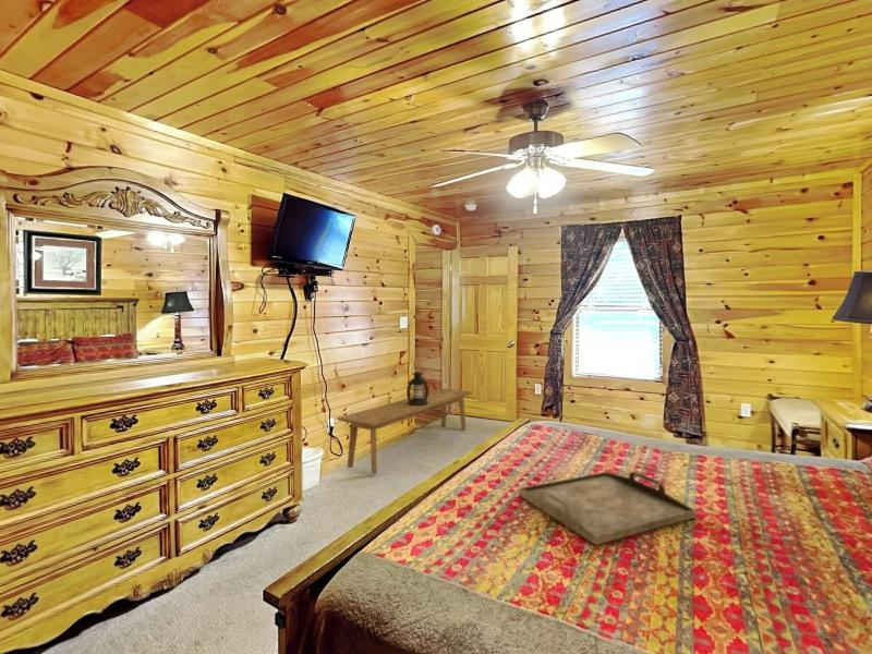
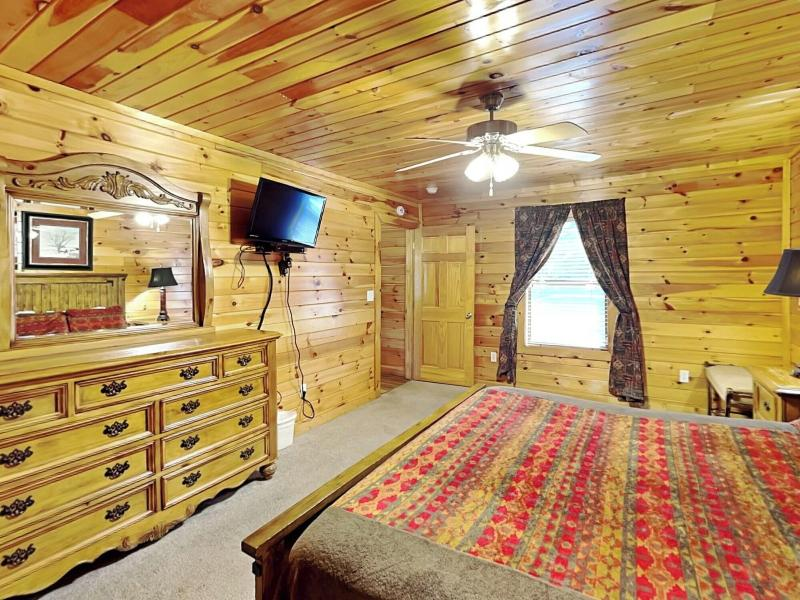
- lantern (417, 385)
- bench (412, 416)
- serving tray (602, 495)
